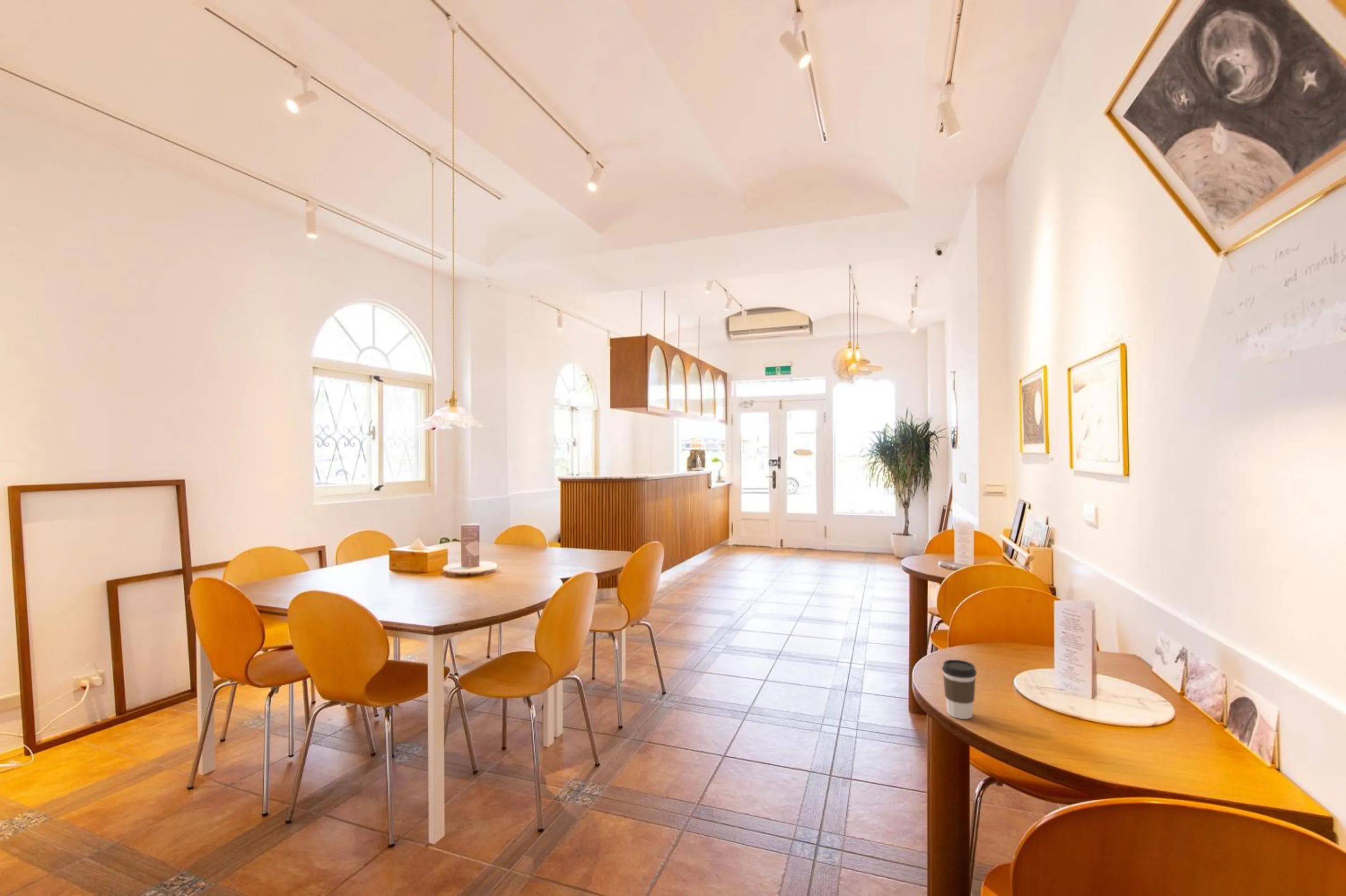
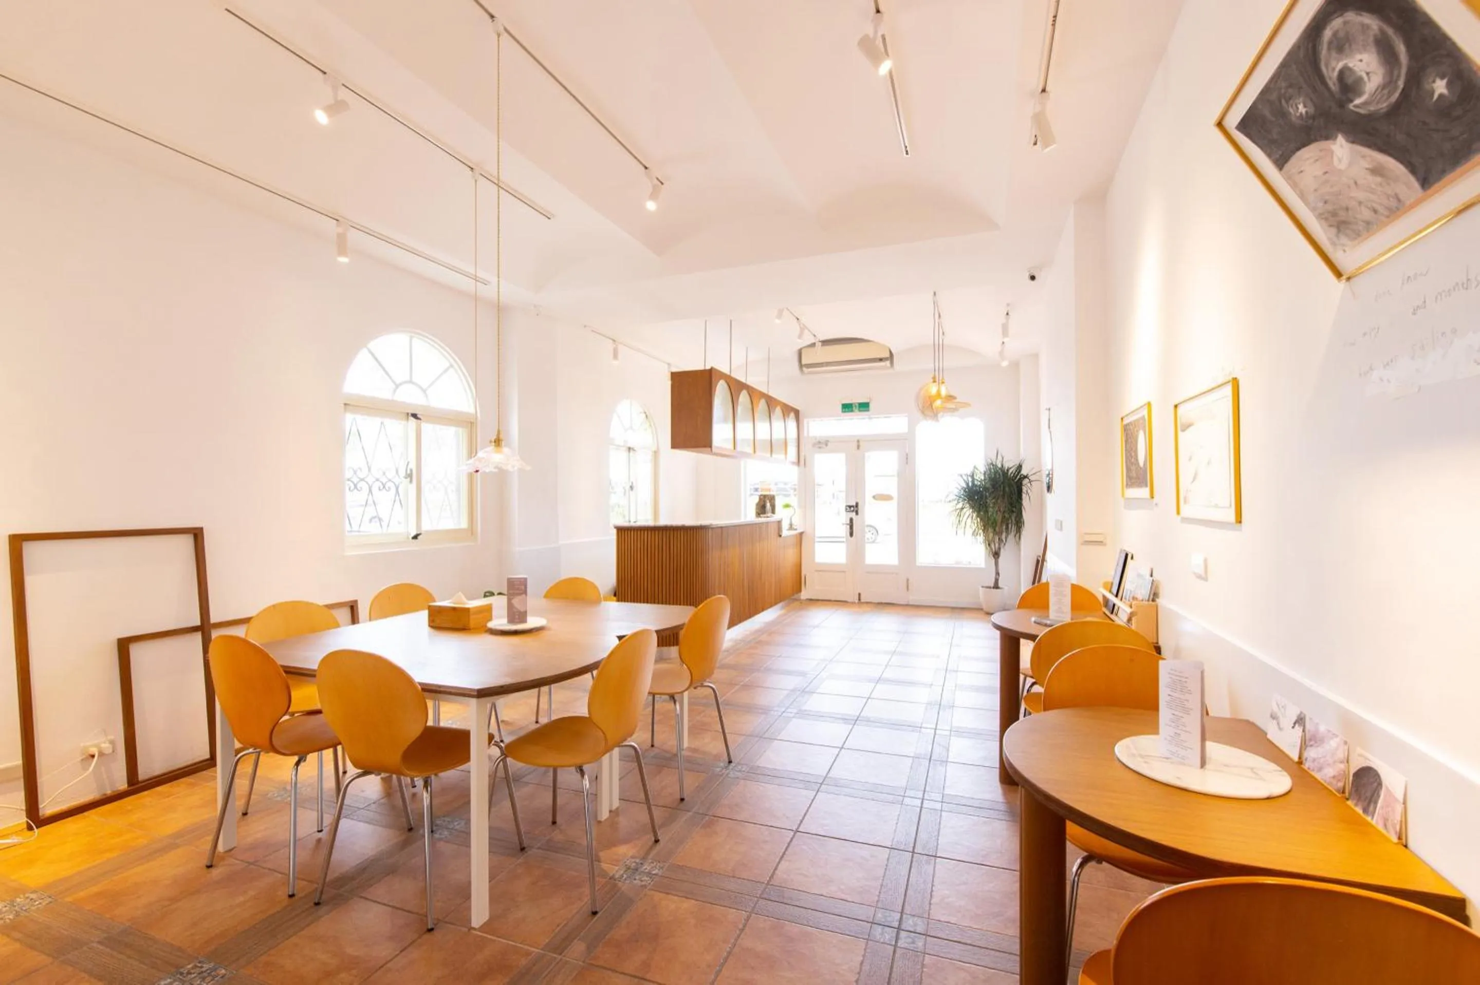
- coffee cup (959, 689)
